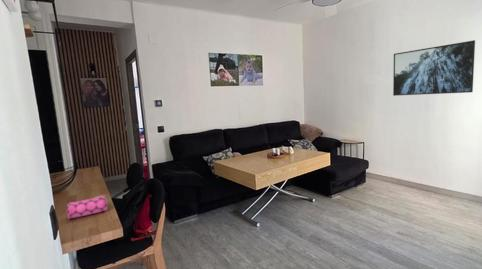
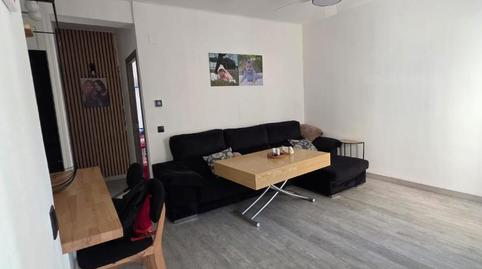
- pencil case (87, 206)
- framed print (429, 71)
